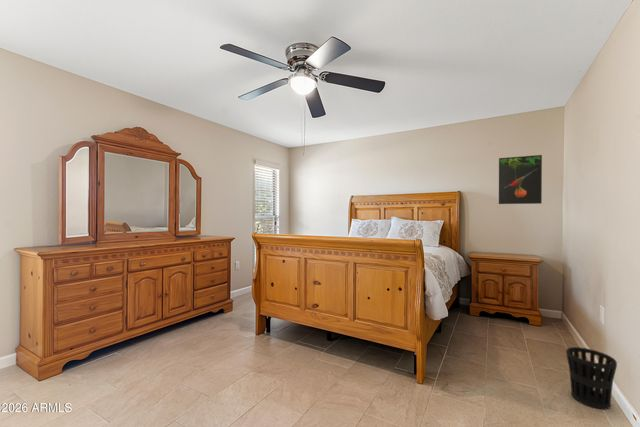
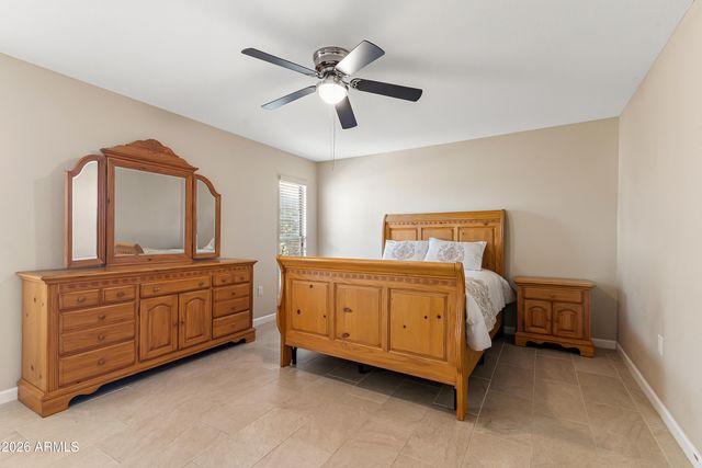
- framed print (519, 180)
- wastebasket (590, 377)
